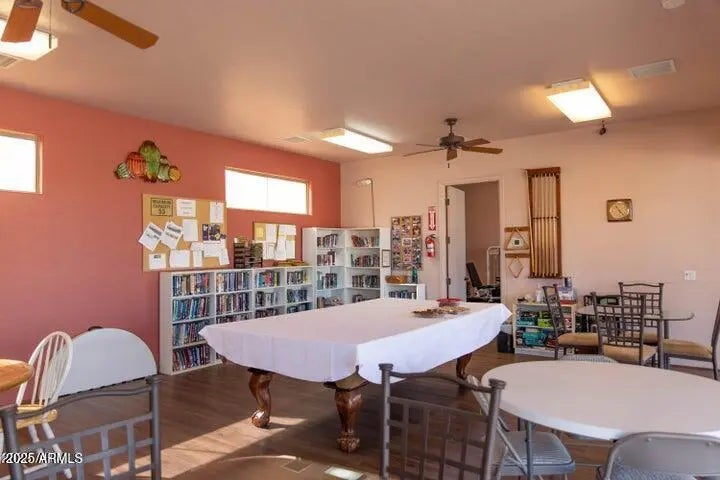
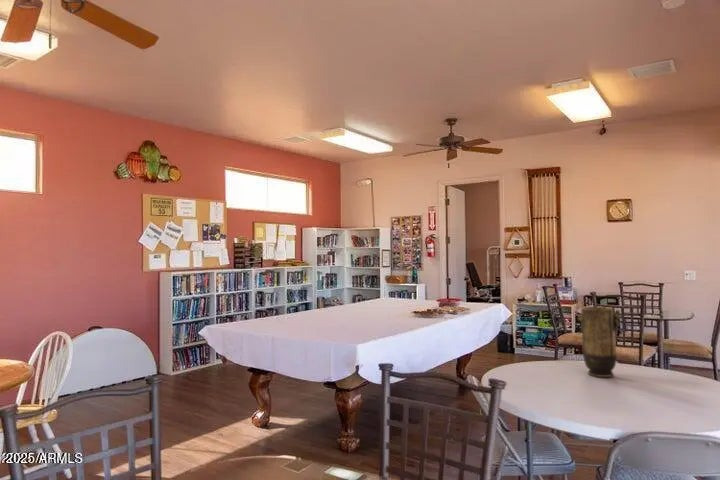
+ vase (599, 341)
